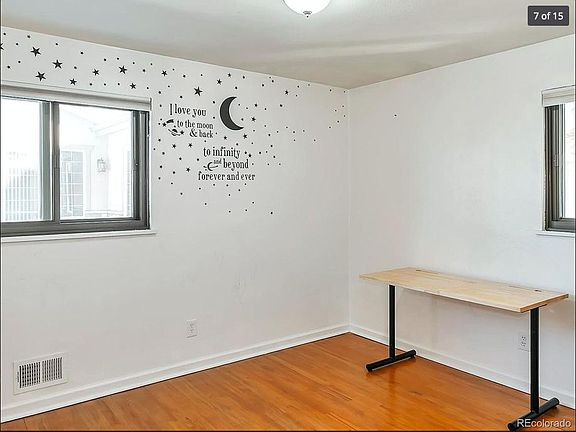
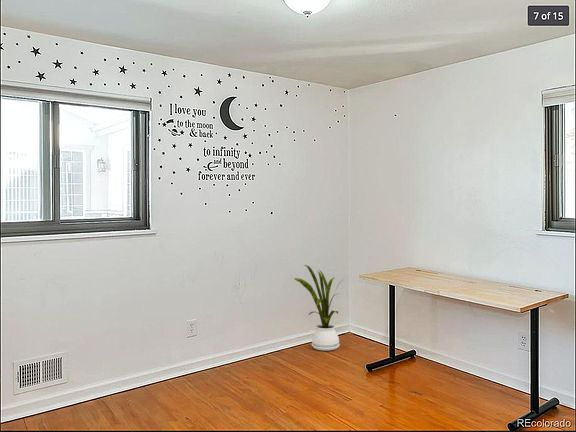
+ house plant (322, 305)
